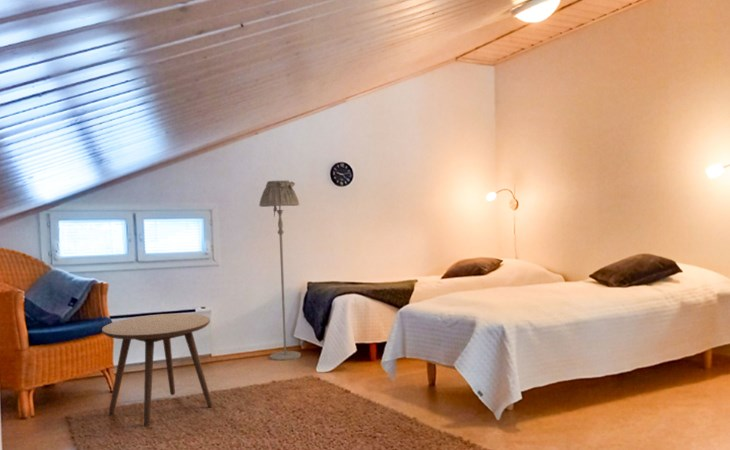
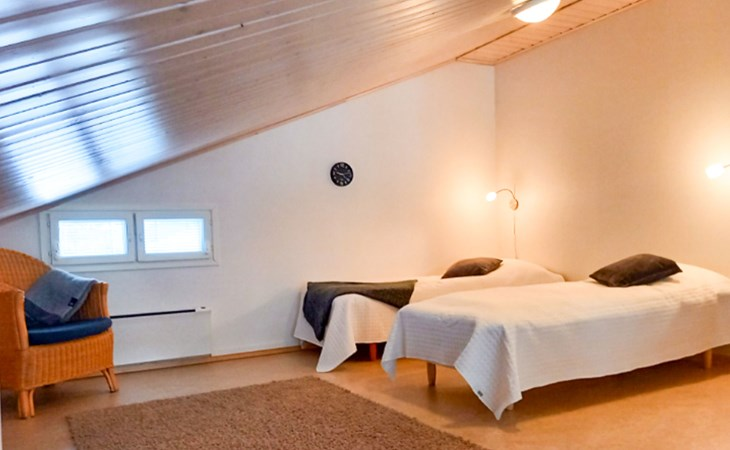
- side table (152, 366)
- floor lamp (281, 269)
